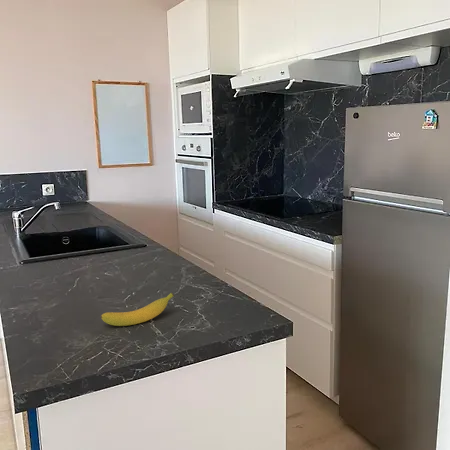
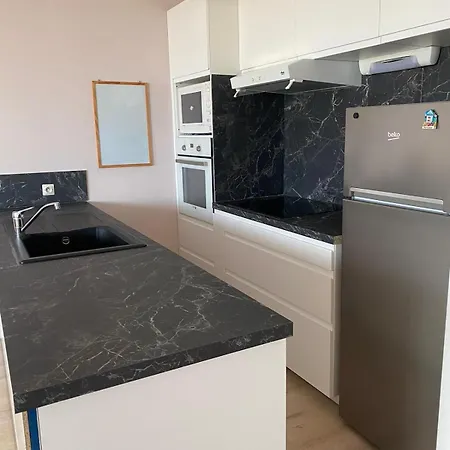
- banana (138, 310)
